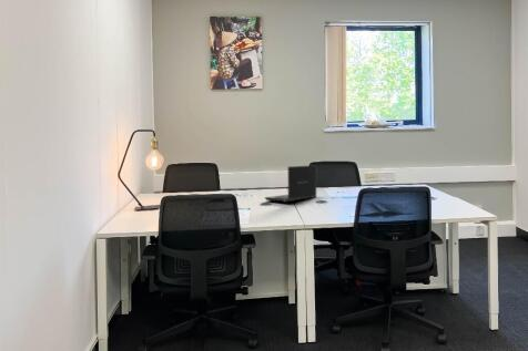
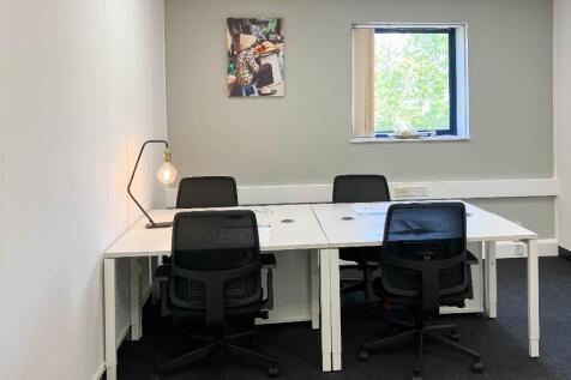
- laptop (291, 182)
